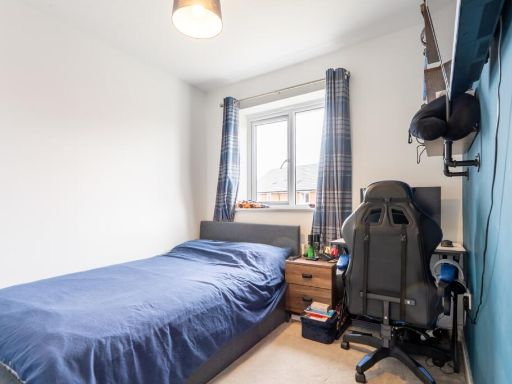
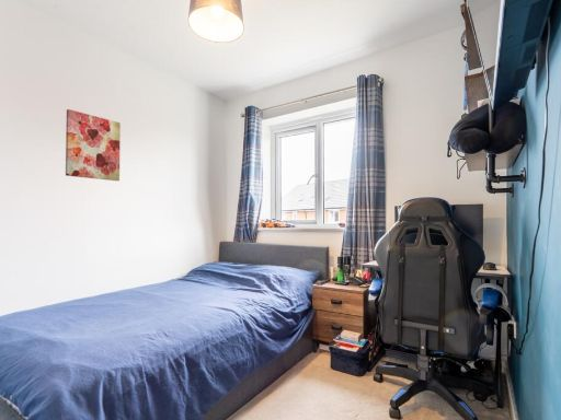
+ wall art (94, 147)
